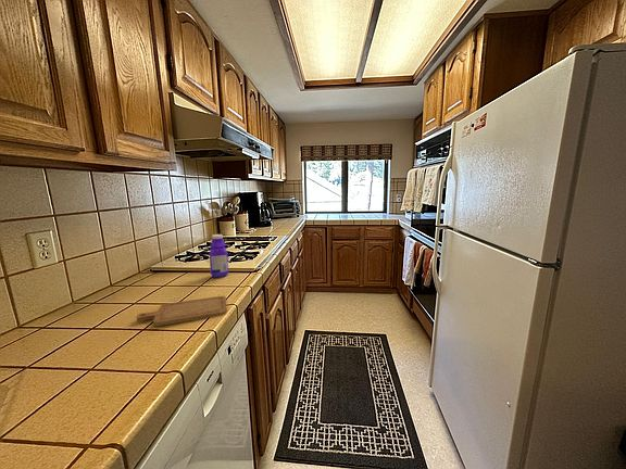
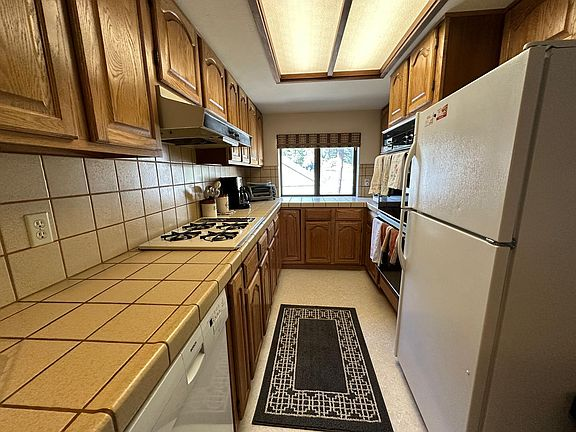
- bottle (217, 255)
- chopping board (184, 310)
